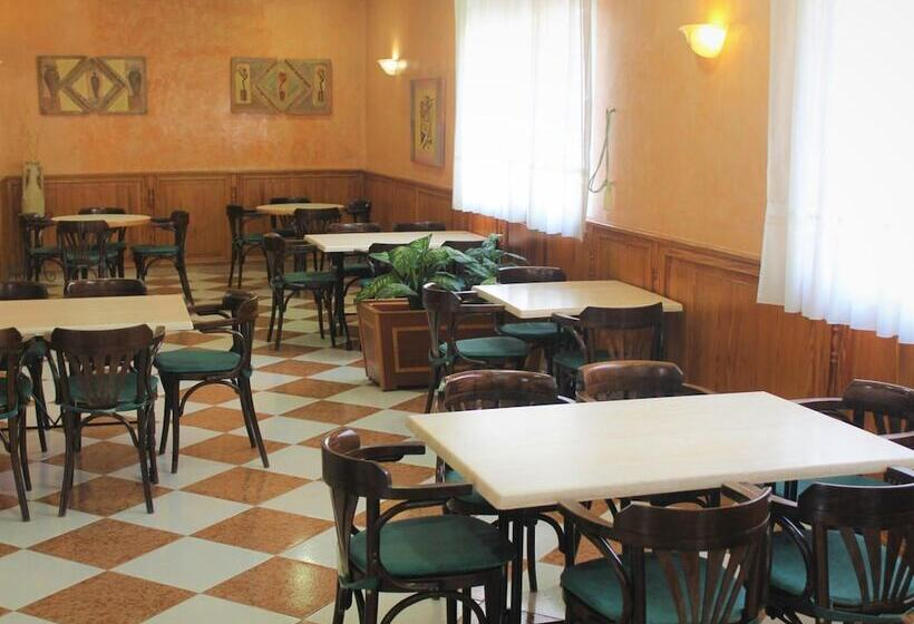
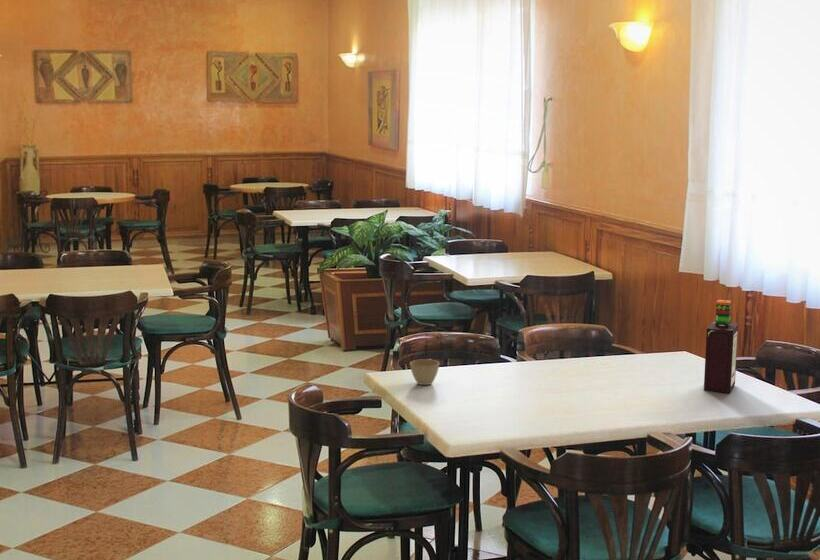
+ flower pot (424, 372)
+ bottle (721, 344)
